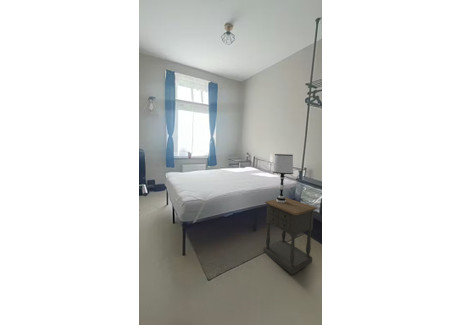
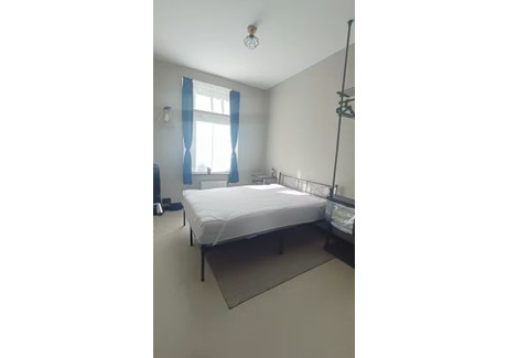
- table lamp (282, 178)
- nightstand (288, 230)
